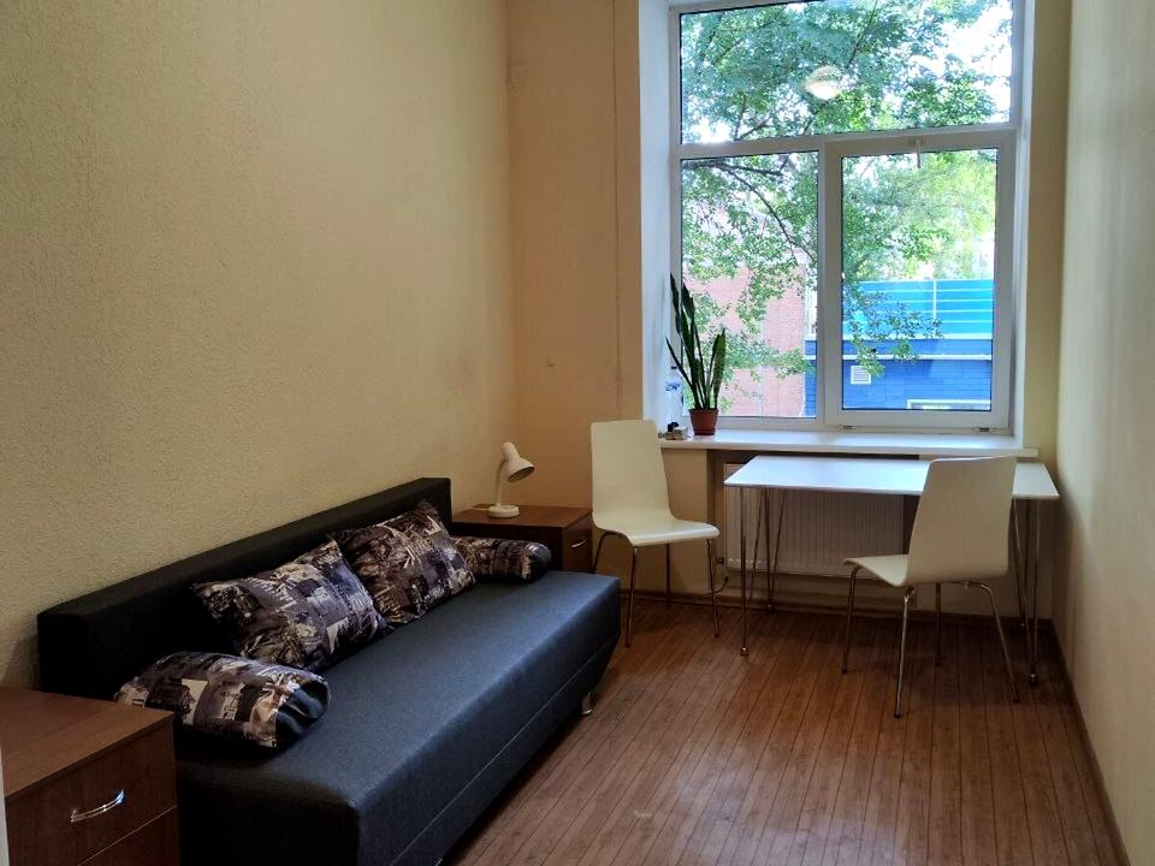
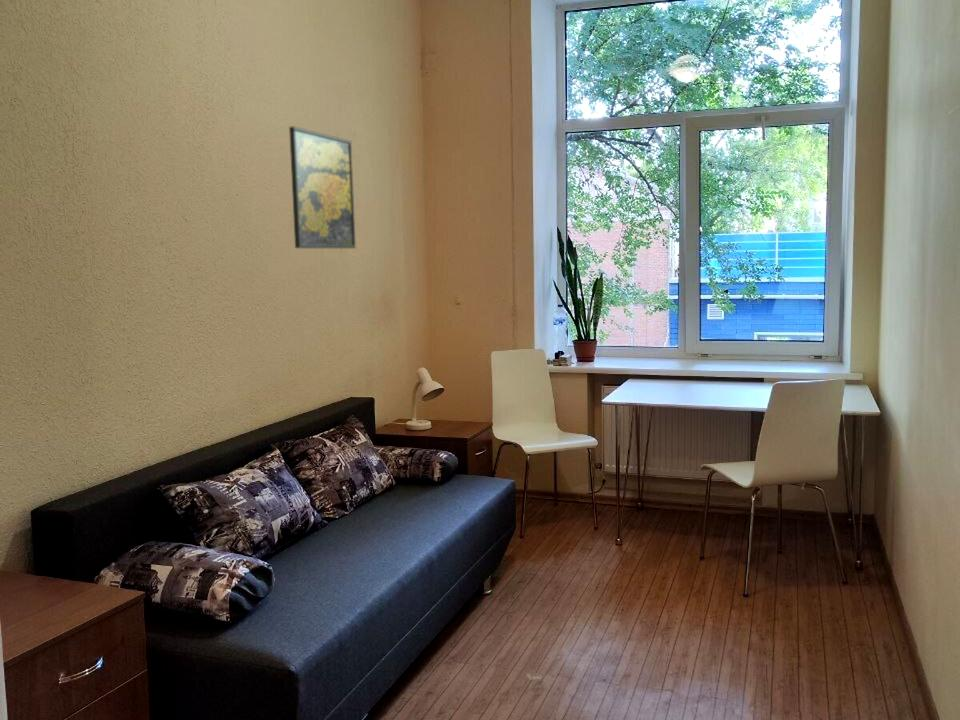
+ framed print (324, 191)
